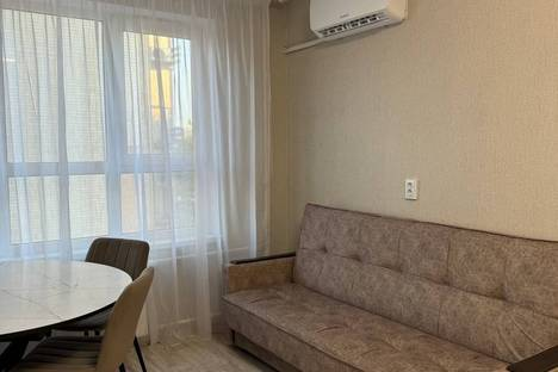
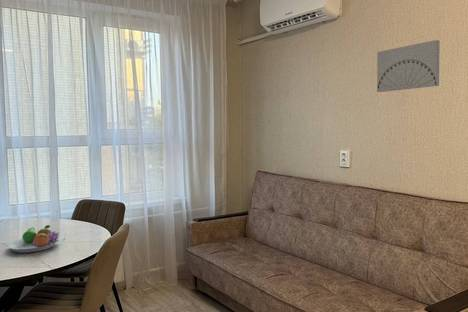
+ fruit bowl (34, 237)
+ wall art (406, 67)
